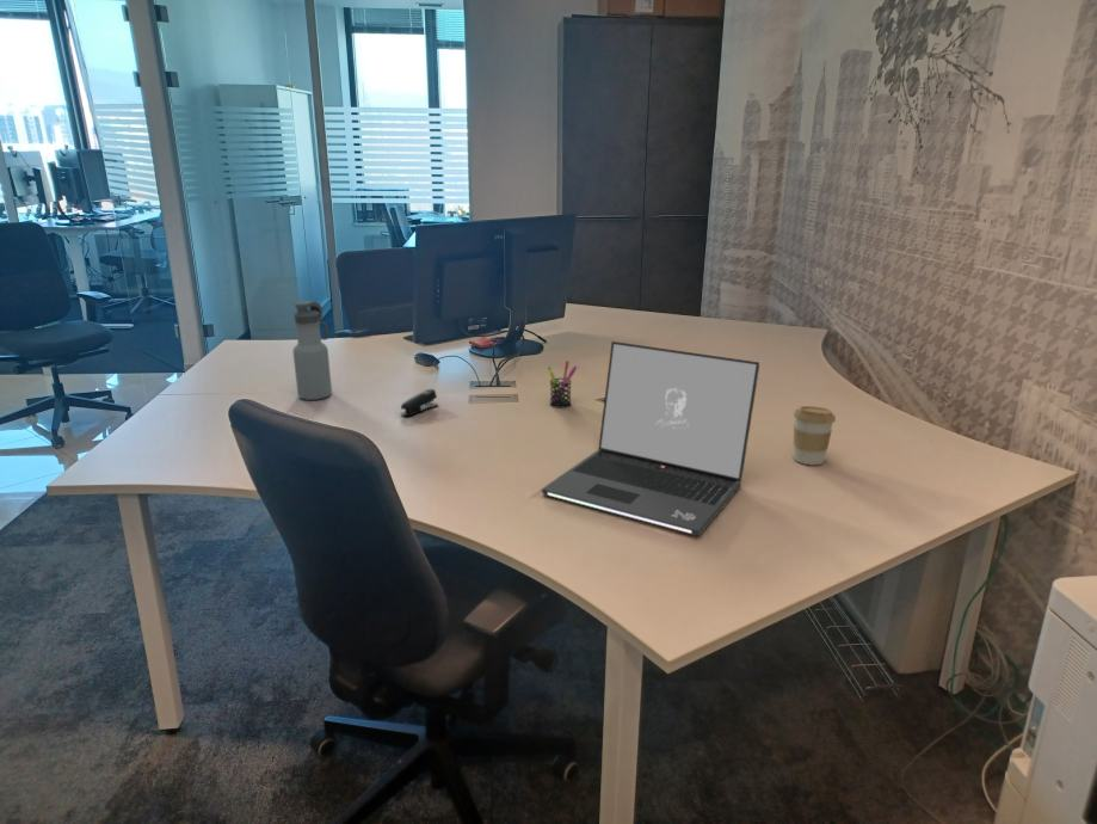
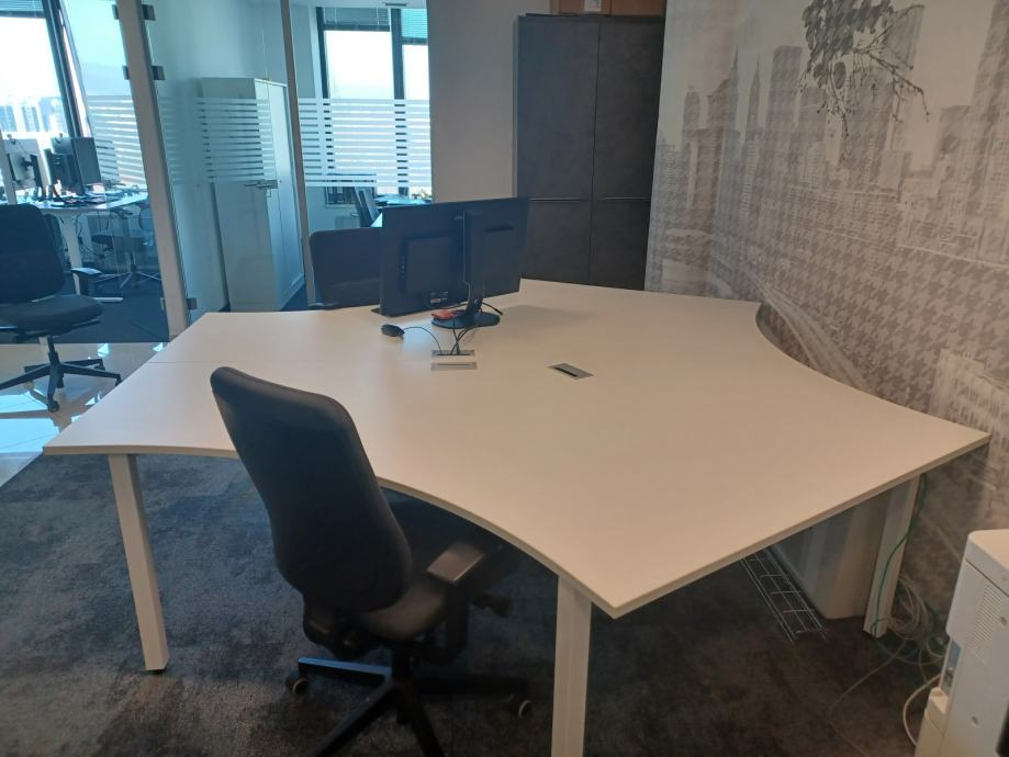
- stapler (419, 401)
- laptop (651, 429)
- pen holder (559, 383)
- coffee cup (812, 433)
- water bottle (310, 349)
